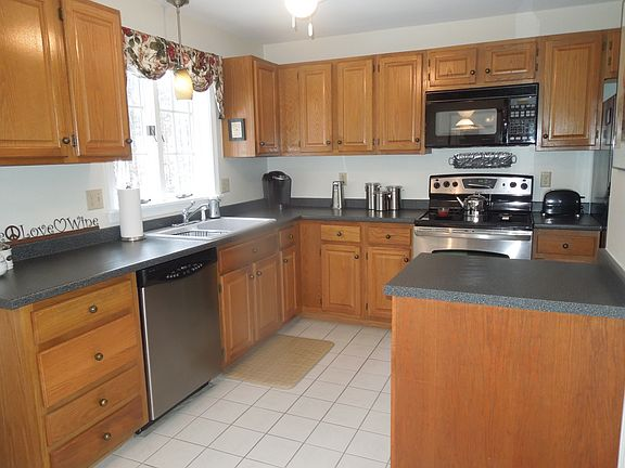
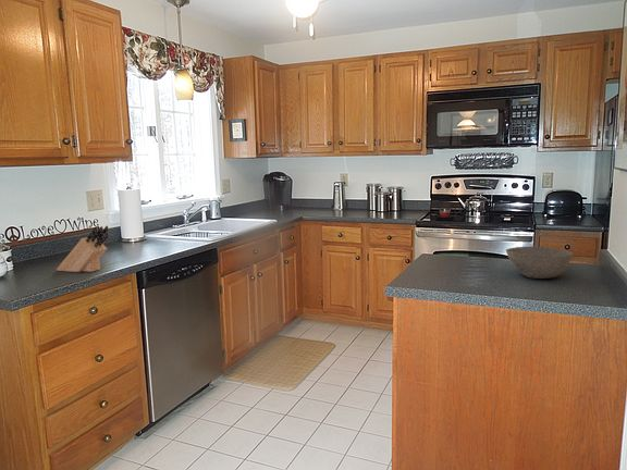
+ knife block (84, 247)
+ bowl (538, 262)
